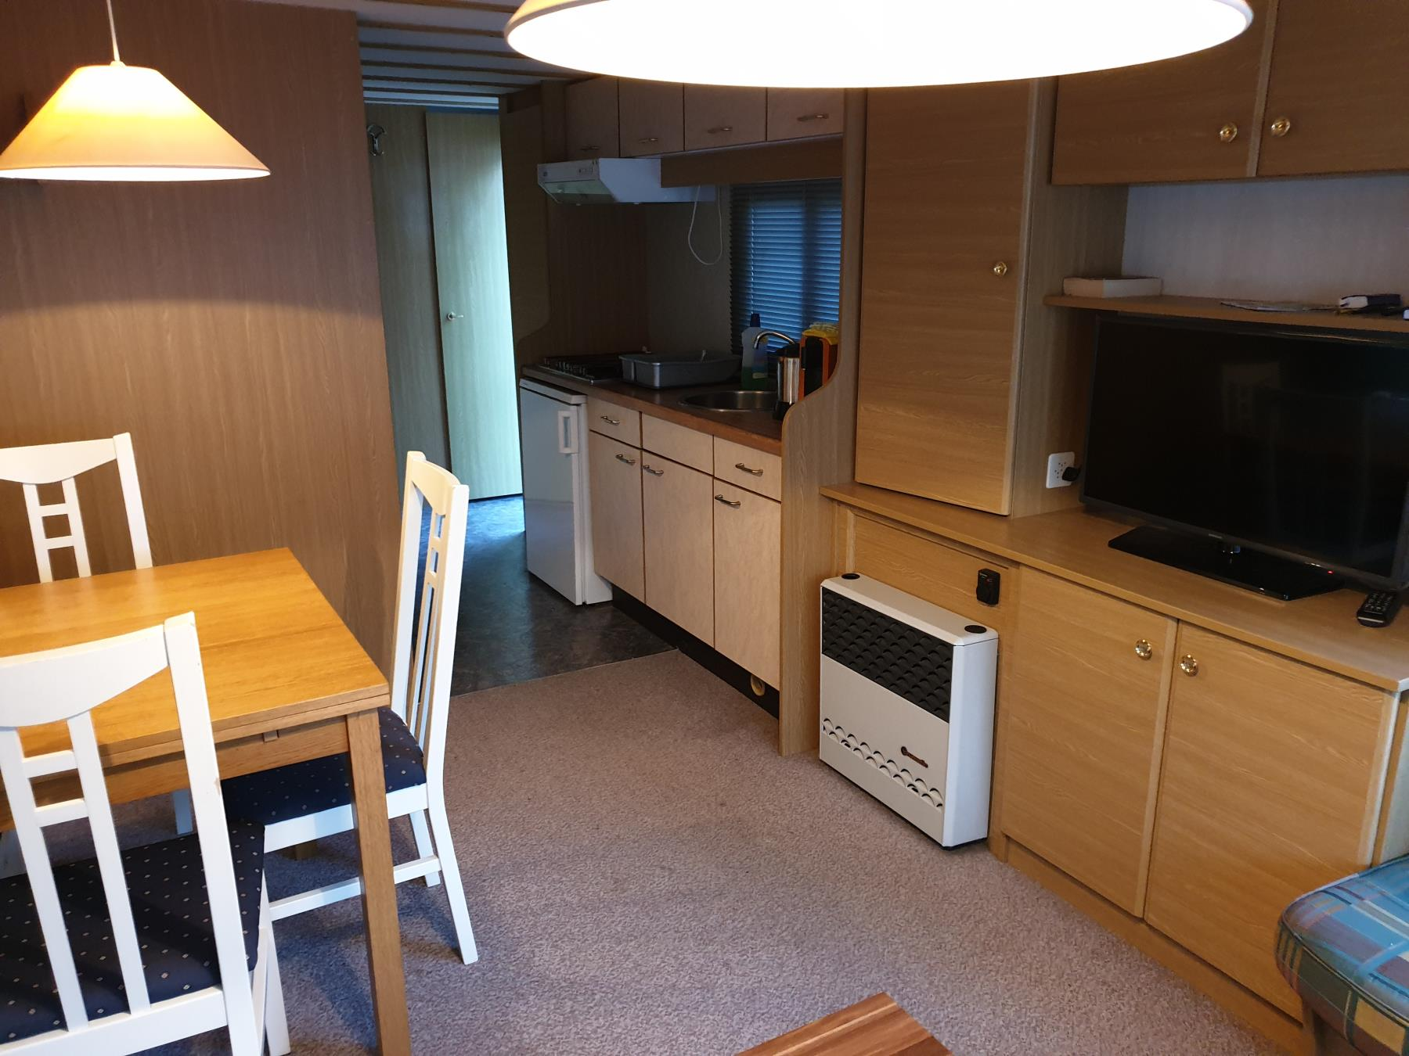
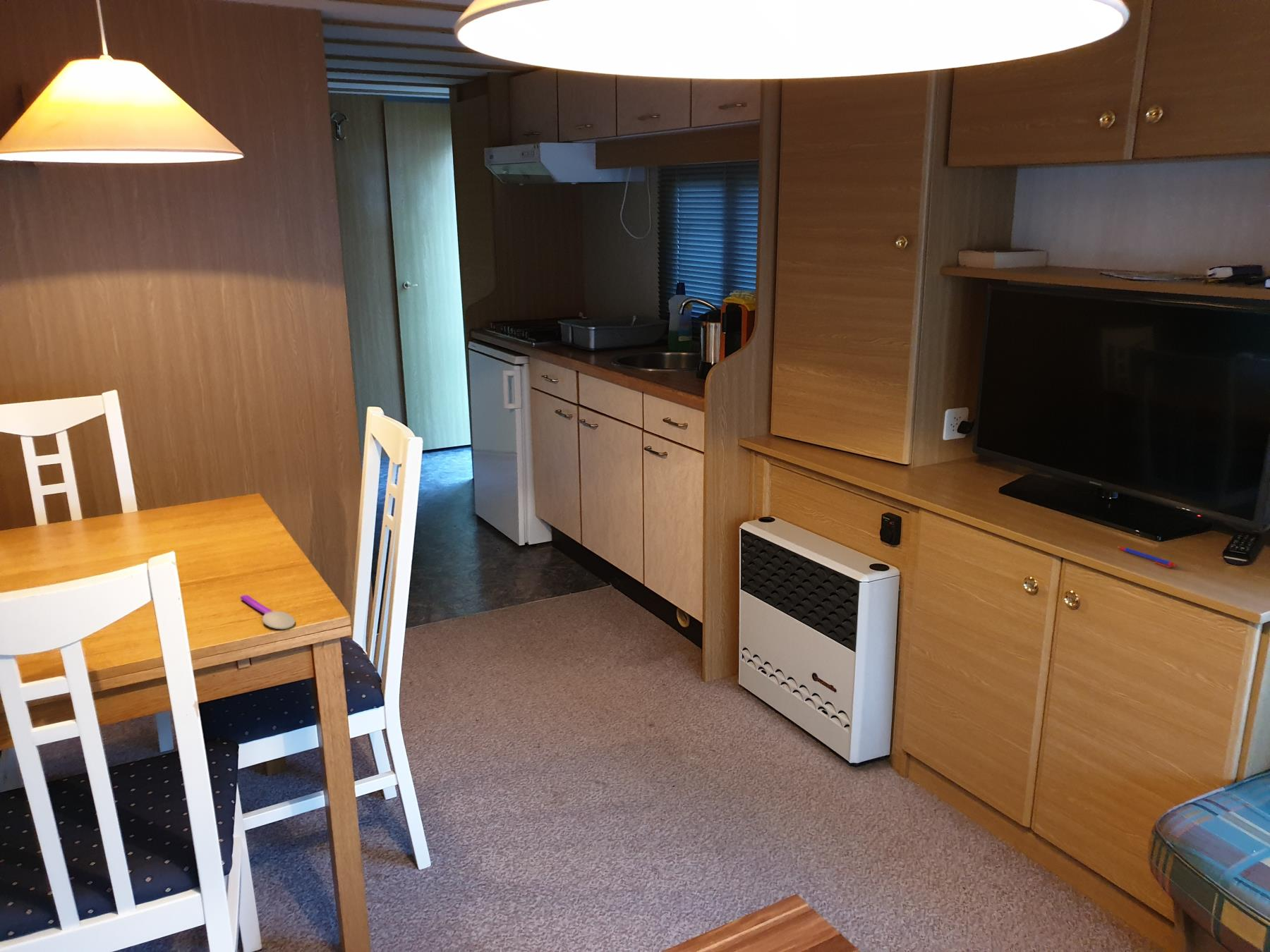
+ spoon (264, 609)
+ pen (1146, 556)
